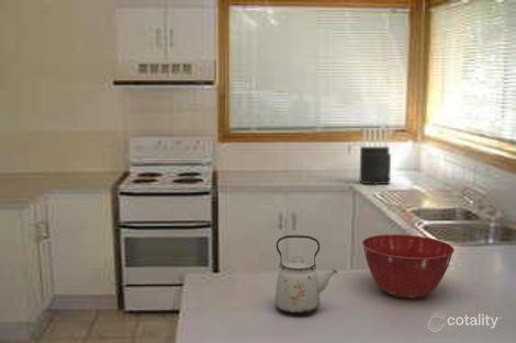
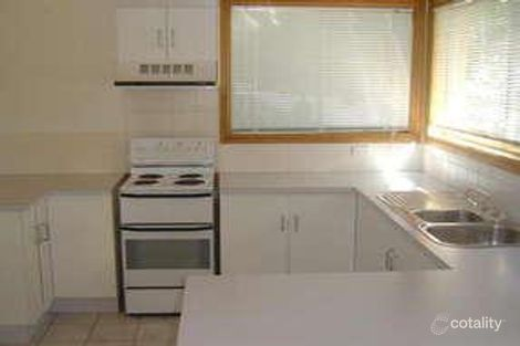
- mixing bowl (406, 267)
- kettle (305, 273)
- knife block (375, 156)
